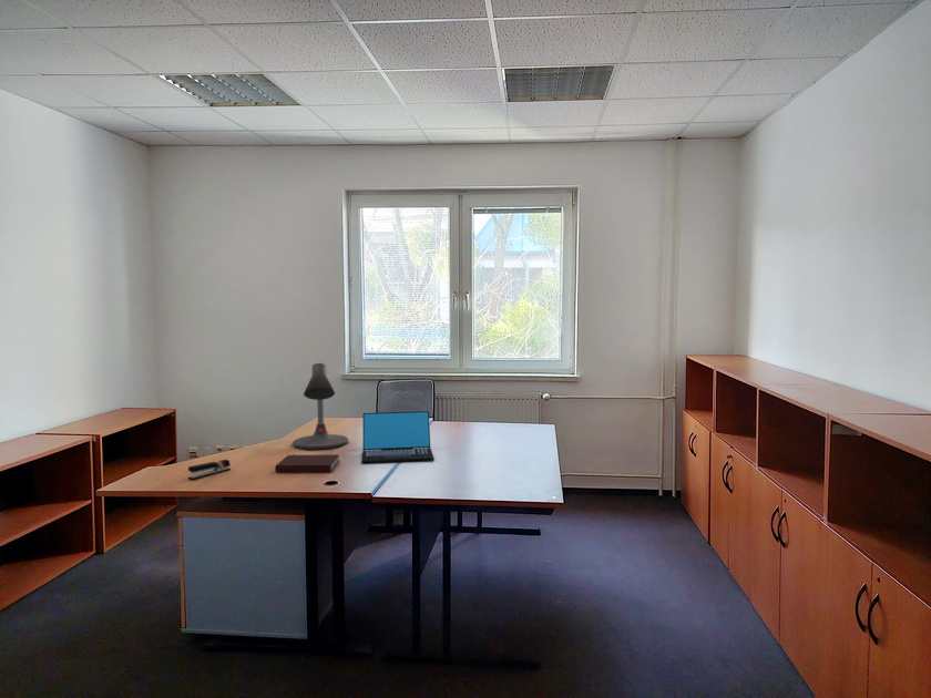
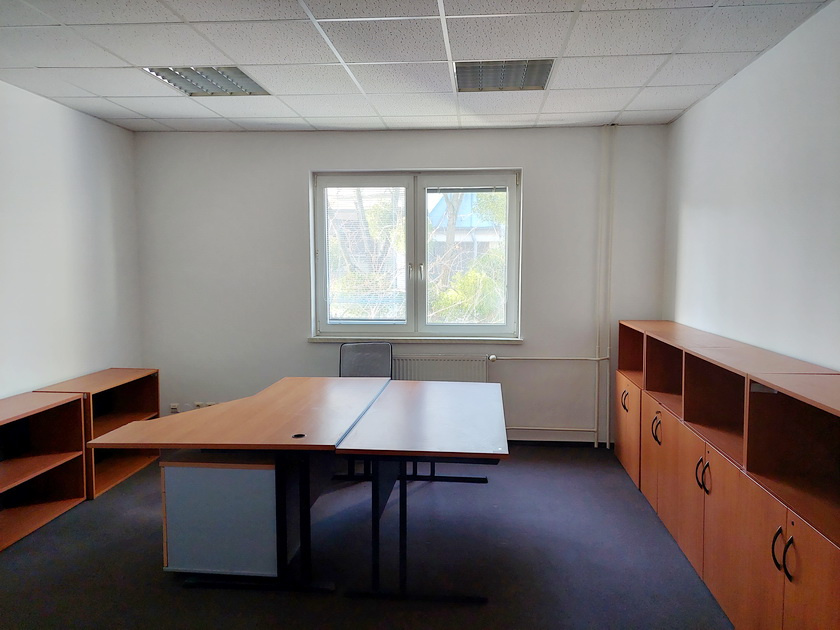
- stapler (209, 468)
- notebook (308, 463)
- laptop (397, 435)
- desk lamp (319, 403)
